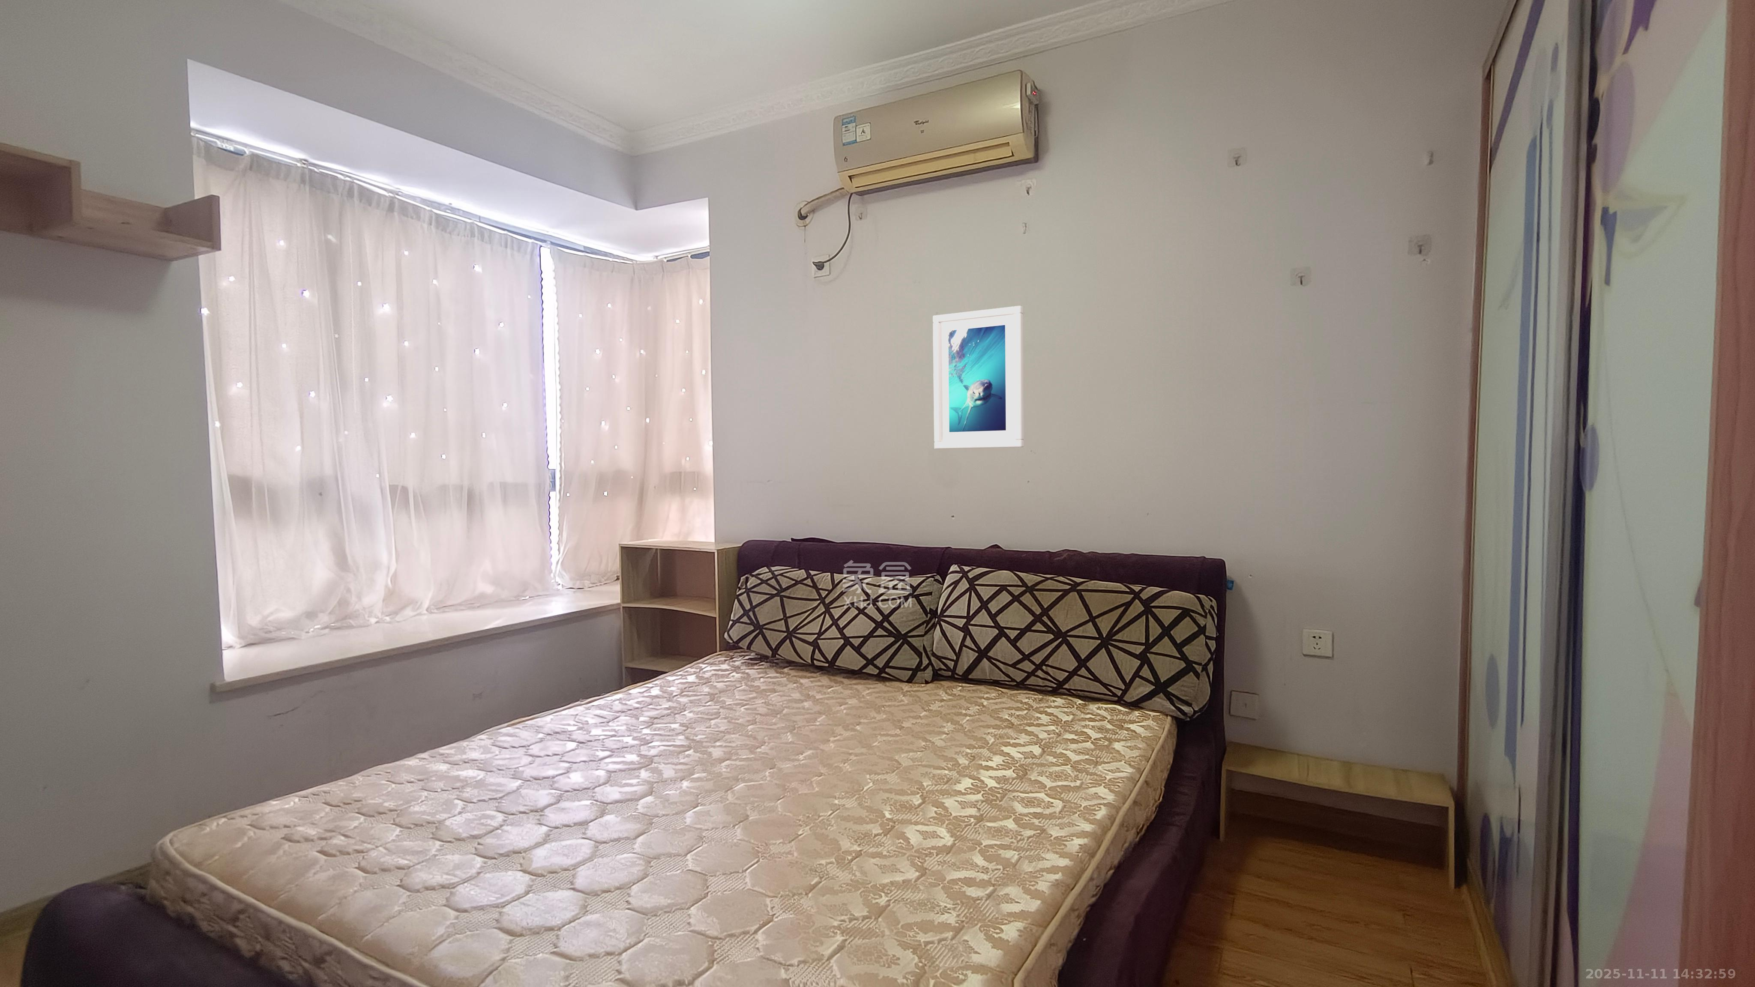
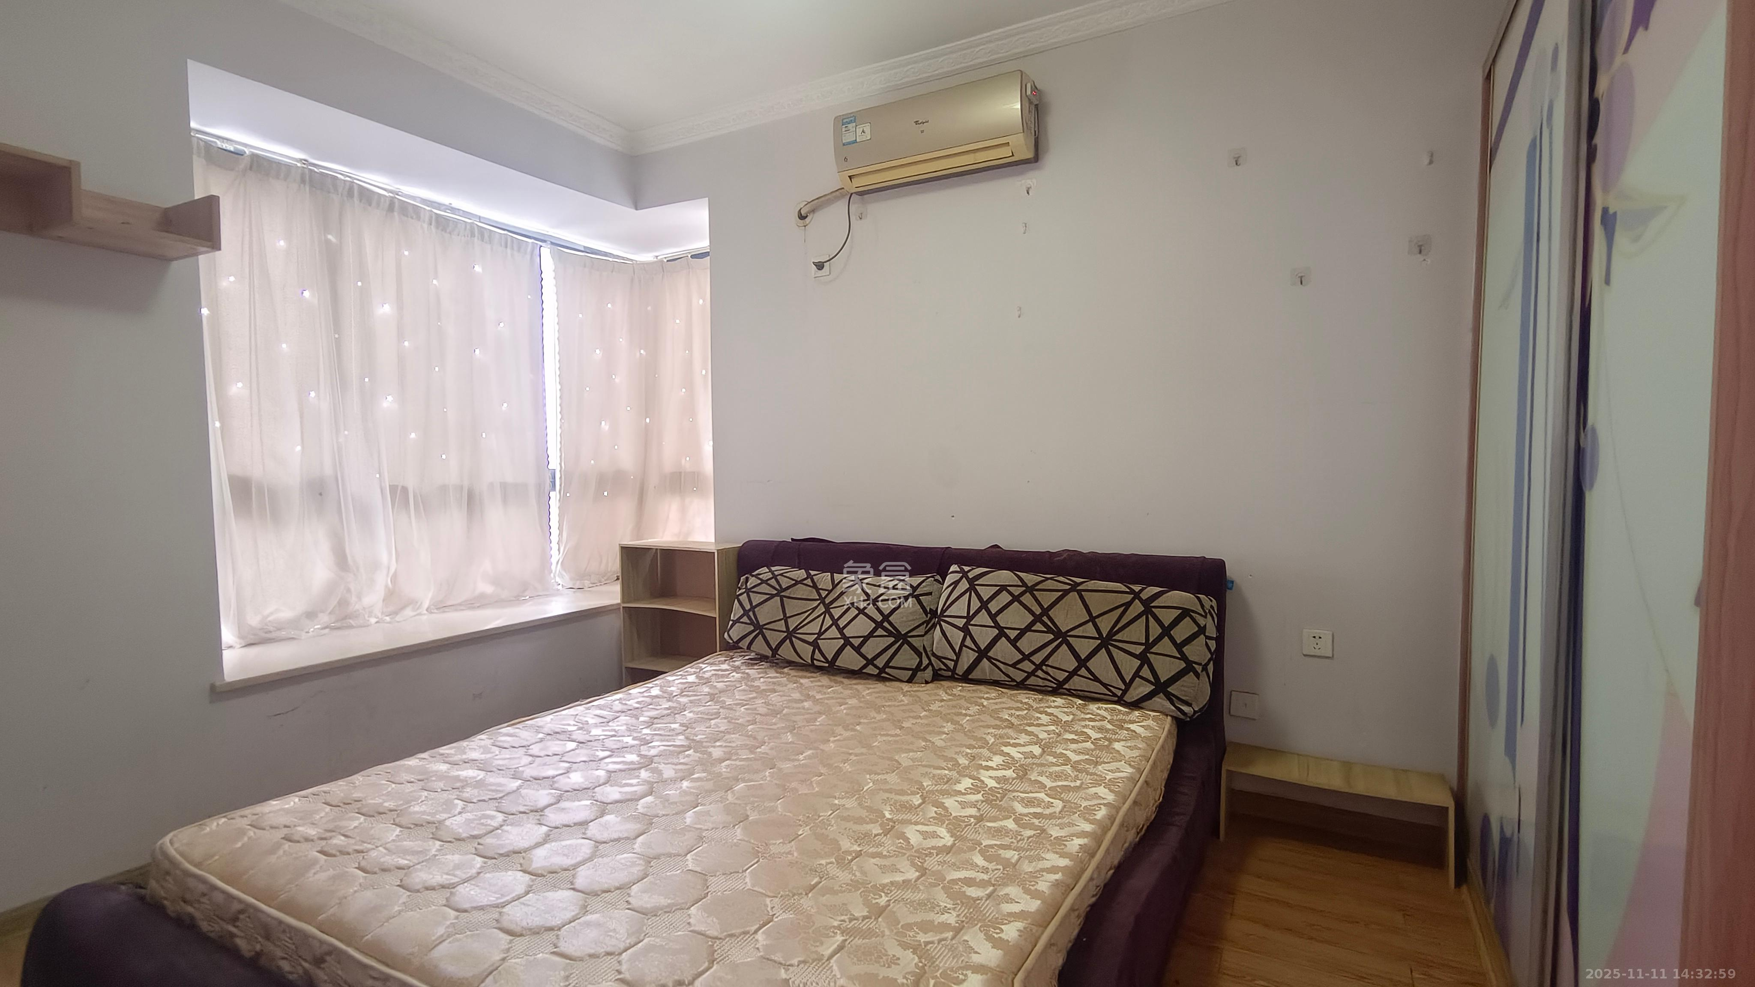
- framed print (976, 380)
